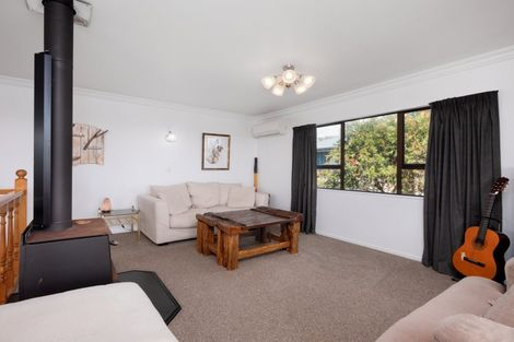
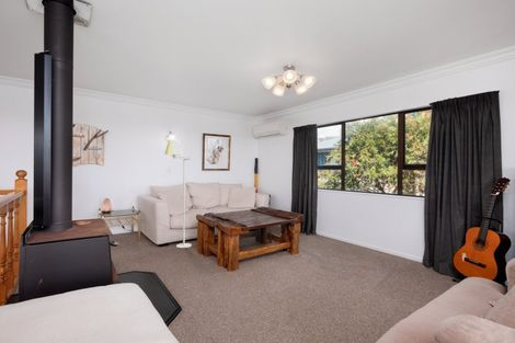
+ floor lamp (183, 194)
